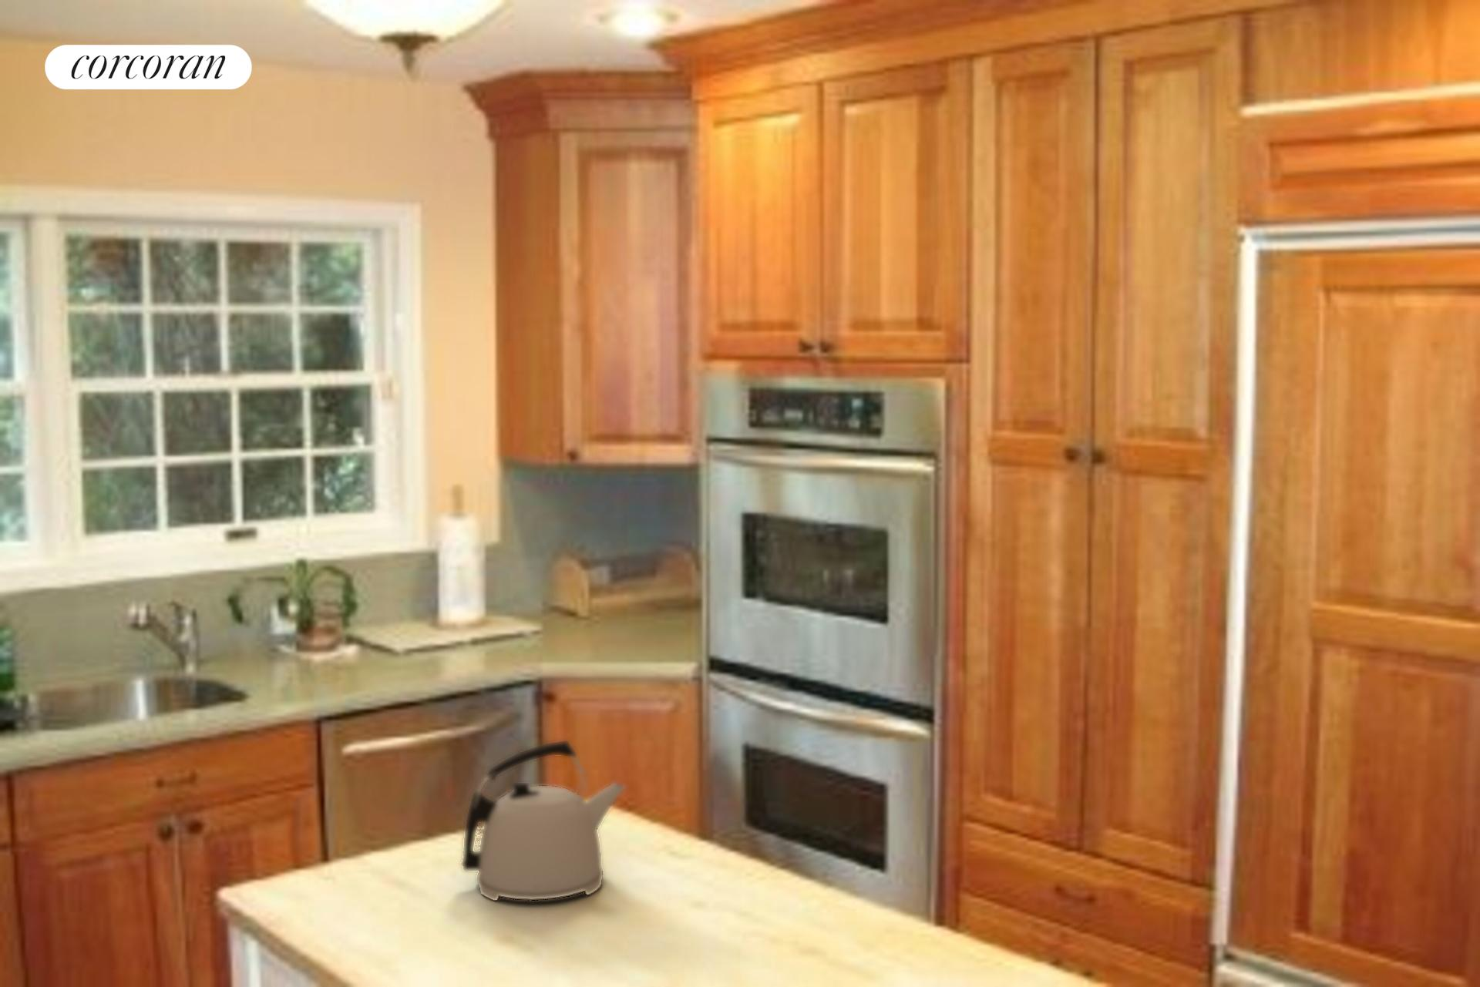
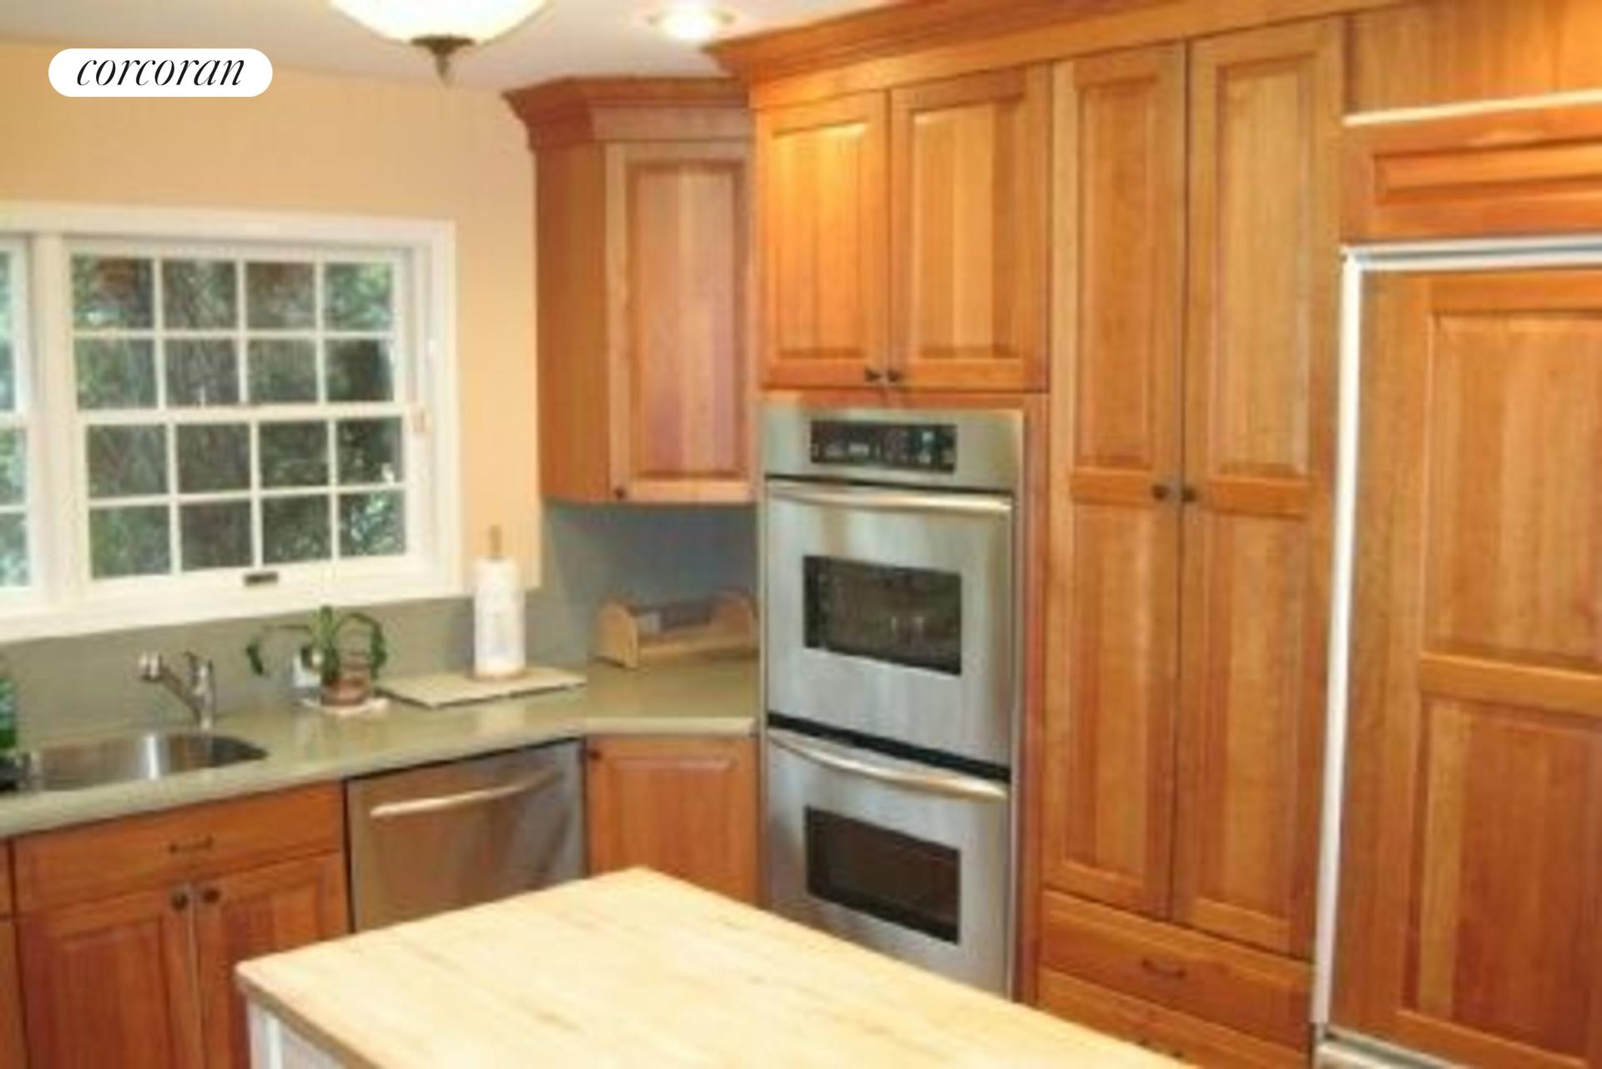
- kettle (543, 812)
